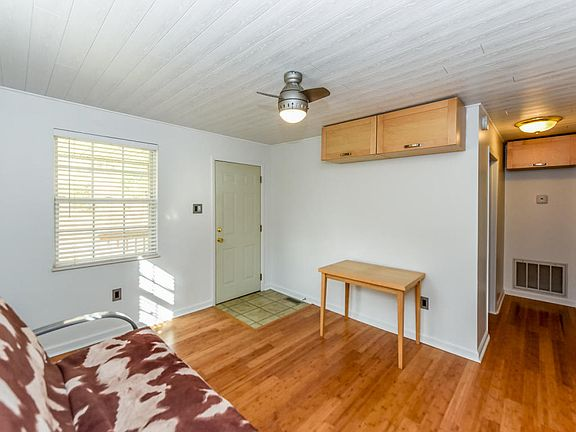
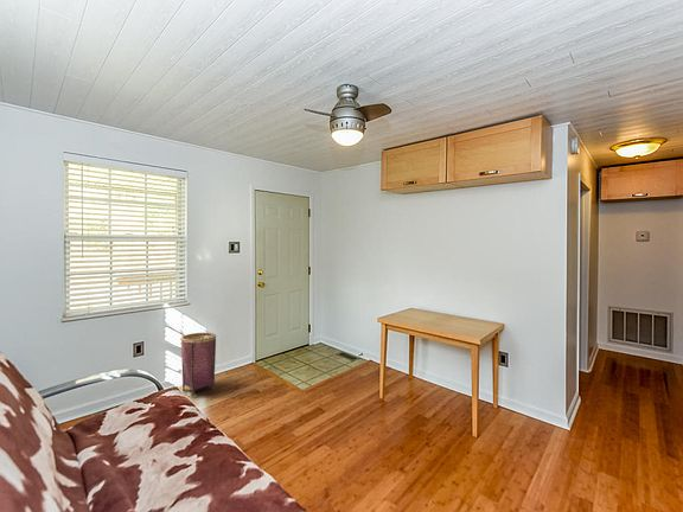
+ woven basket (198, 363)
